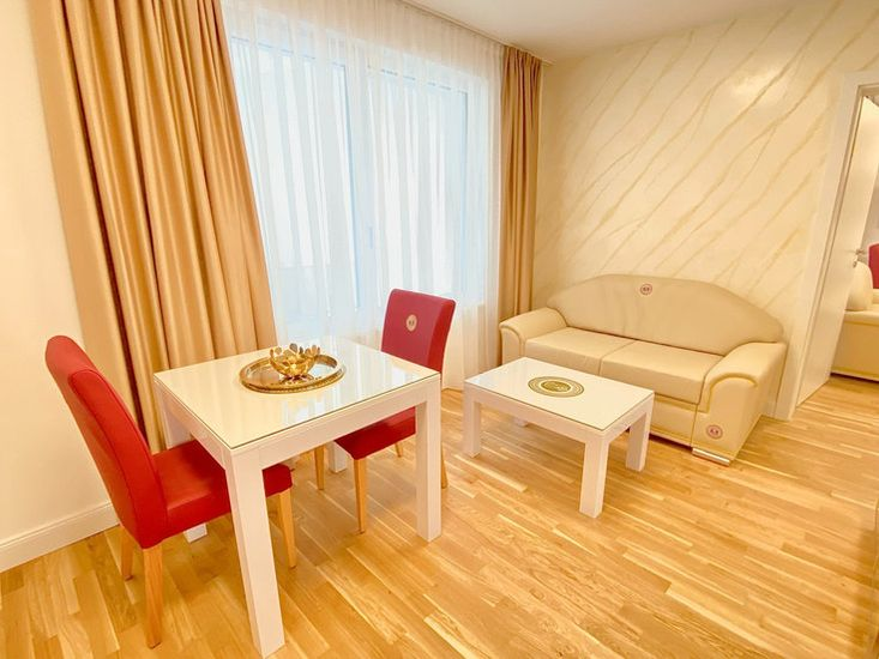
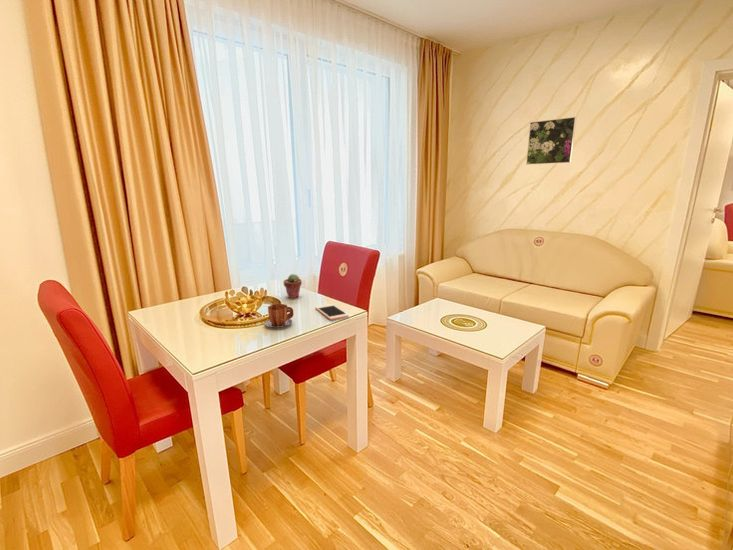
+ mug (278, 315)
+ potted succulent (292, 285)
+ cell phone (331, 311)
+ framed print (550, 142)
